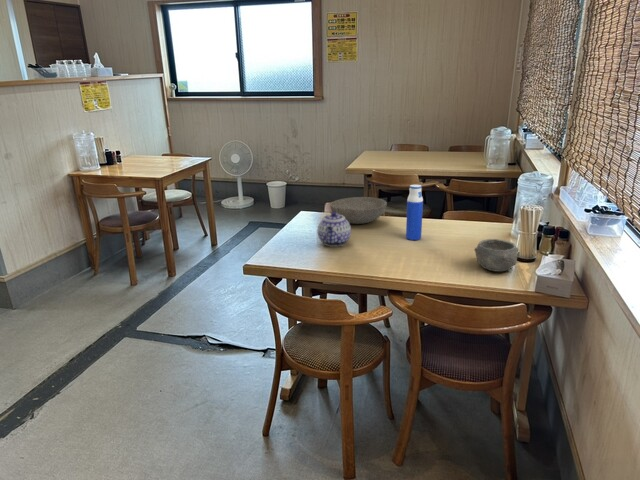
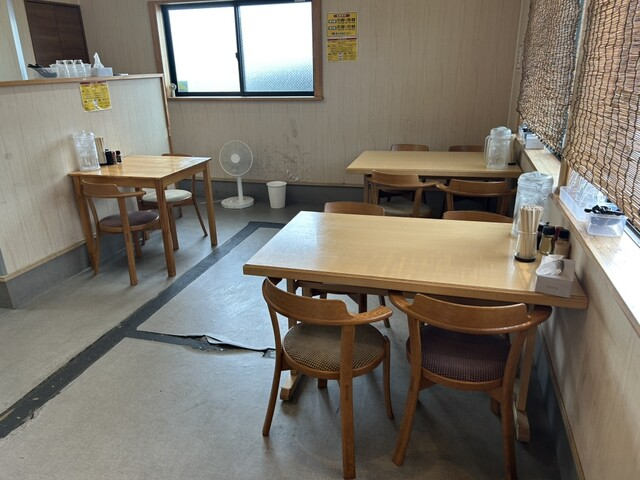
- bowl (495, 256)
- teapot (334, 227)
- bowl (358, 211)
- water bottle (414, 212)
